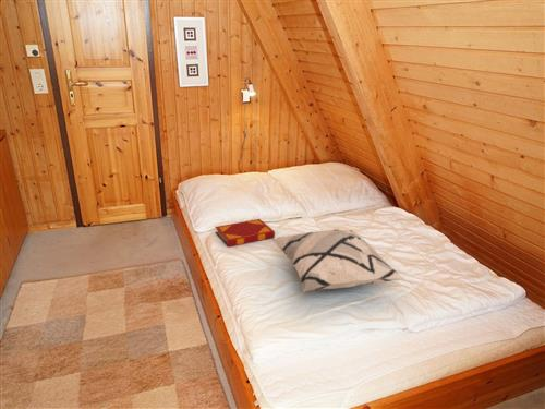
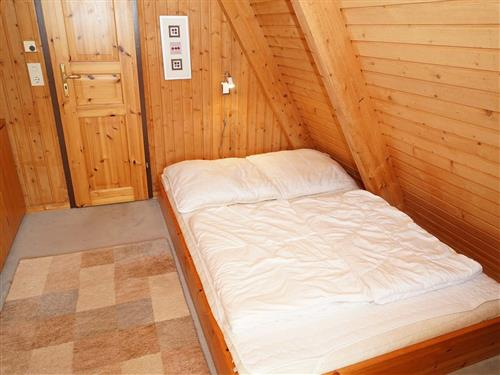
- hardback book (244, 232)
- decorative pillow (332, 257)
